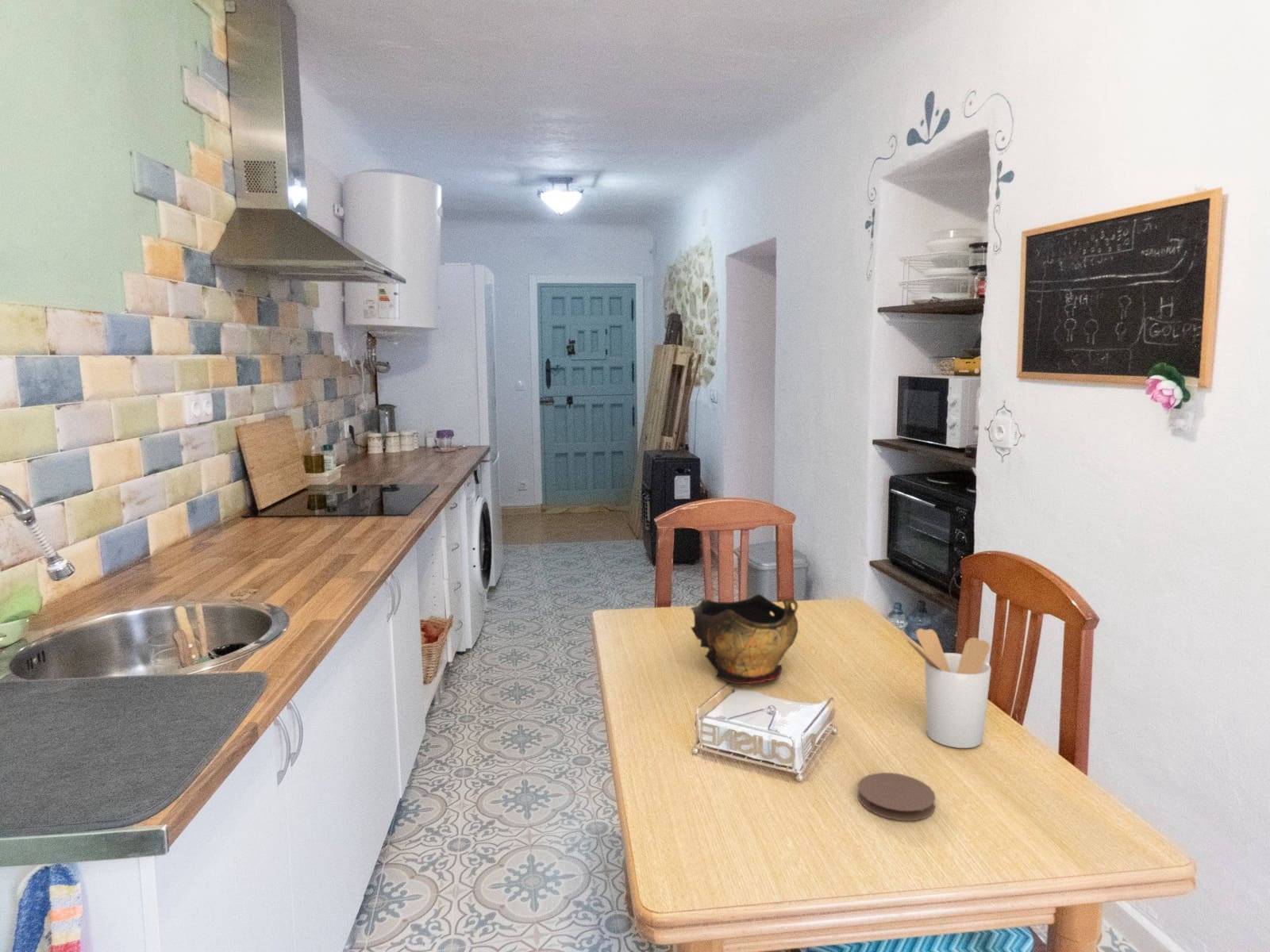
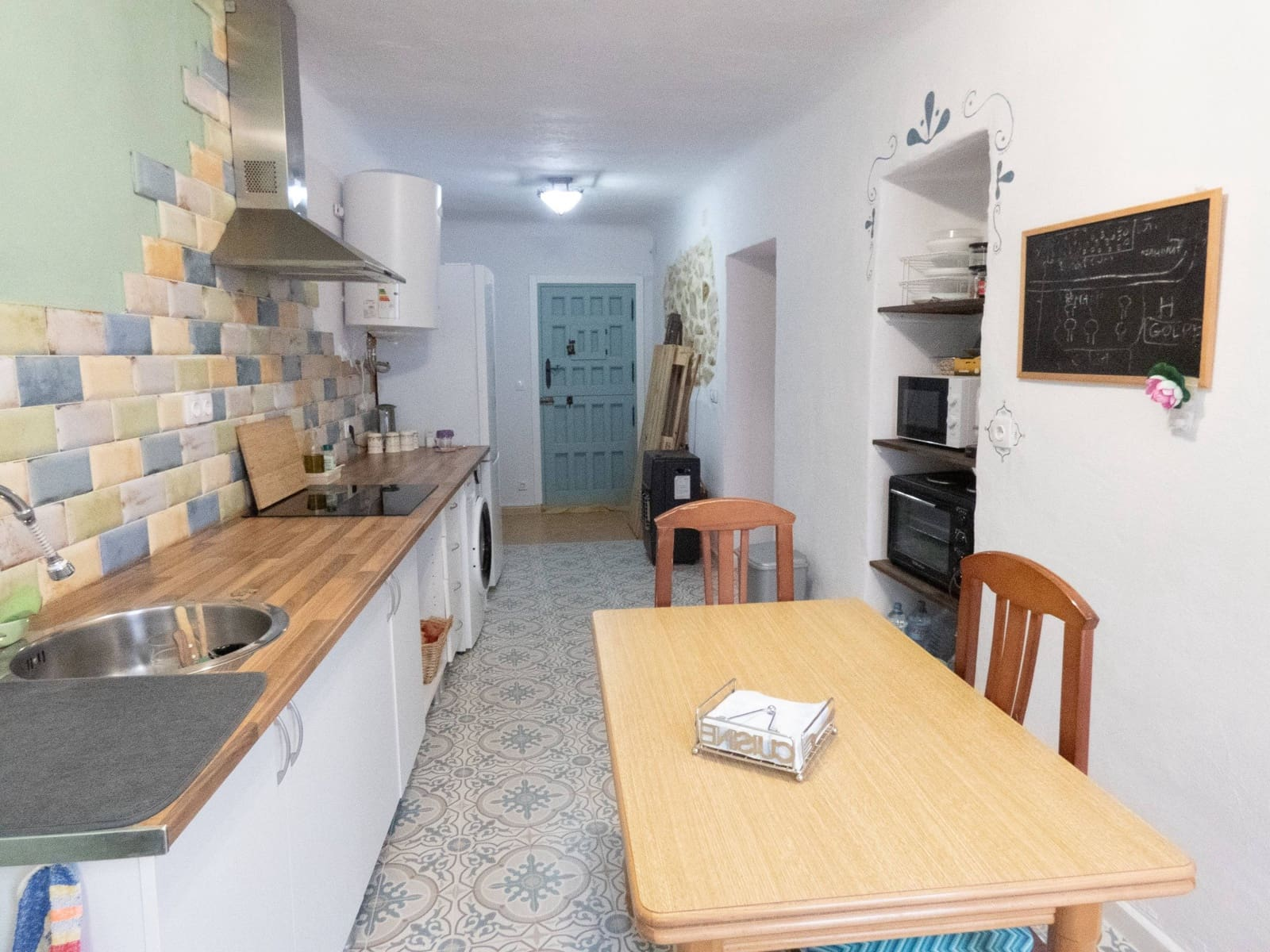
- coaster (895, 795)
- utensil holder (941, 683)
- decorative bowl (742, 631)
